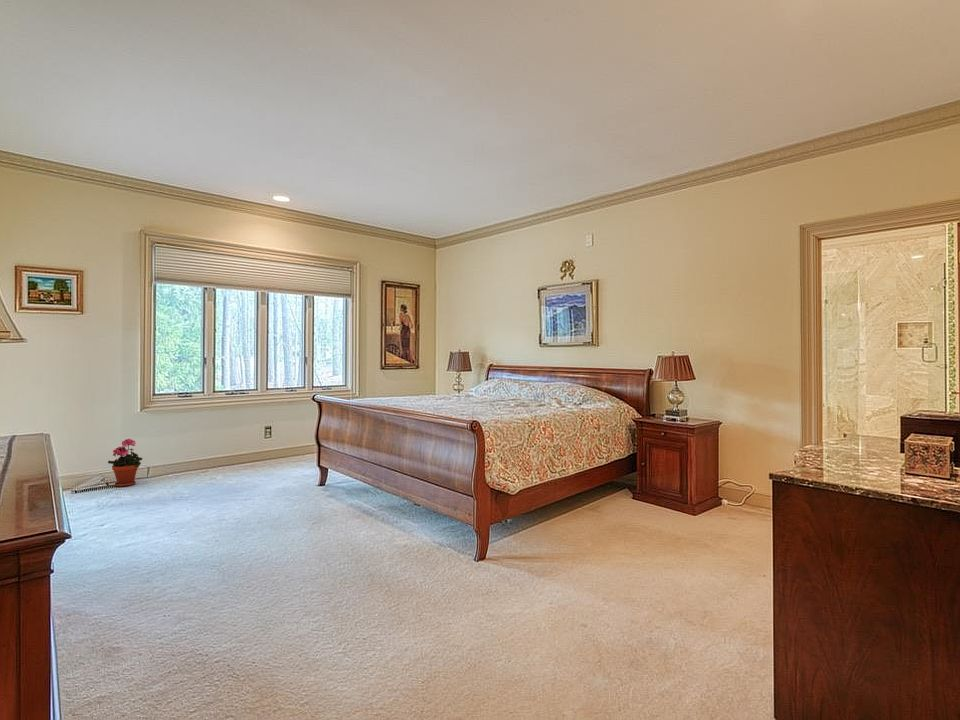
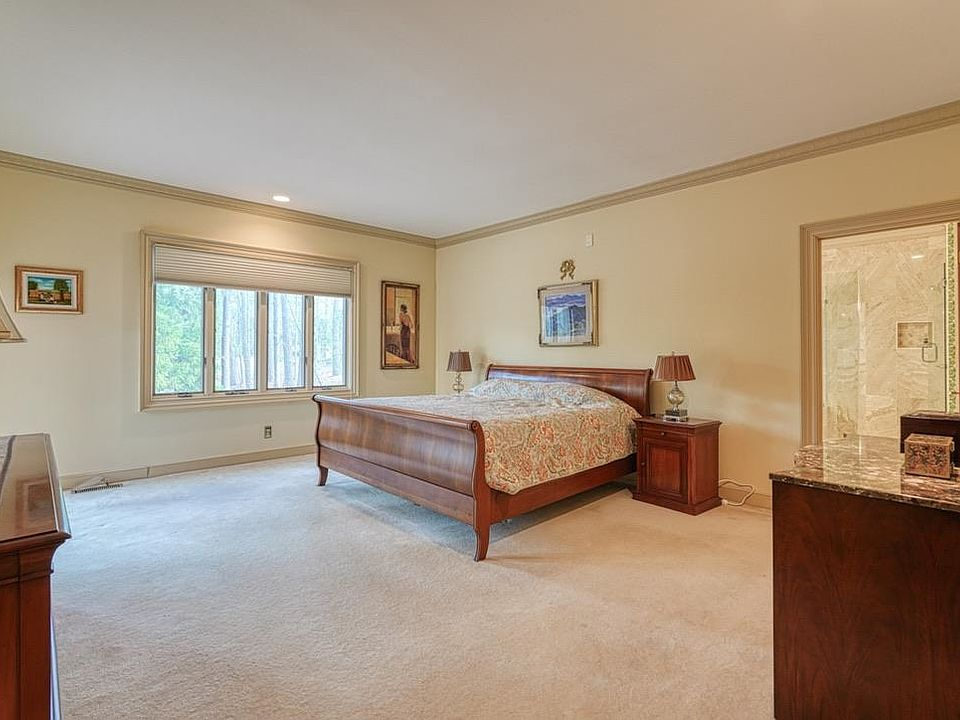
- potted plant (125, 461)
